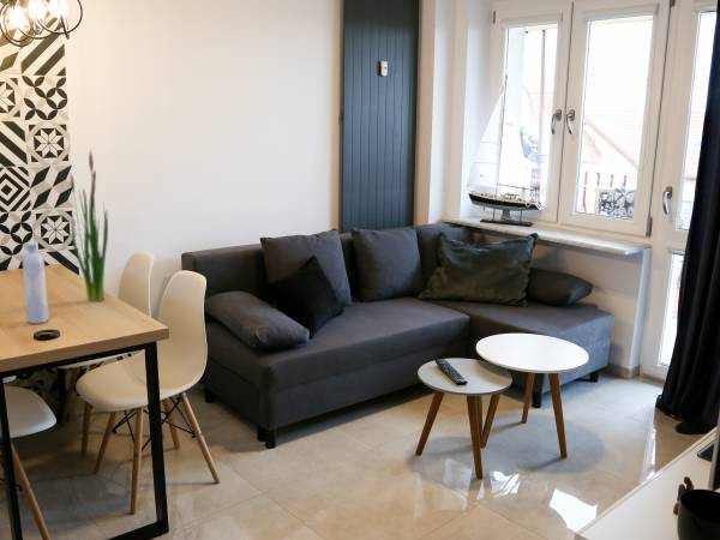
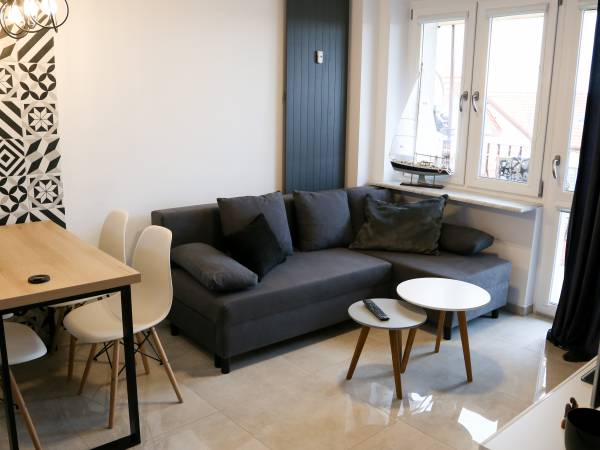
- bottle (35, 282)
- plant (90, 226)
